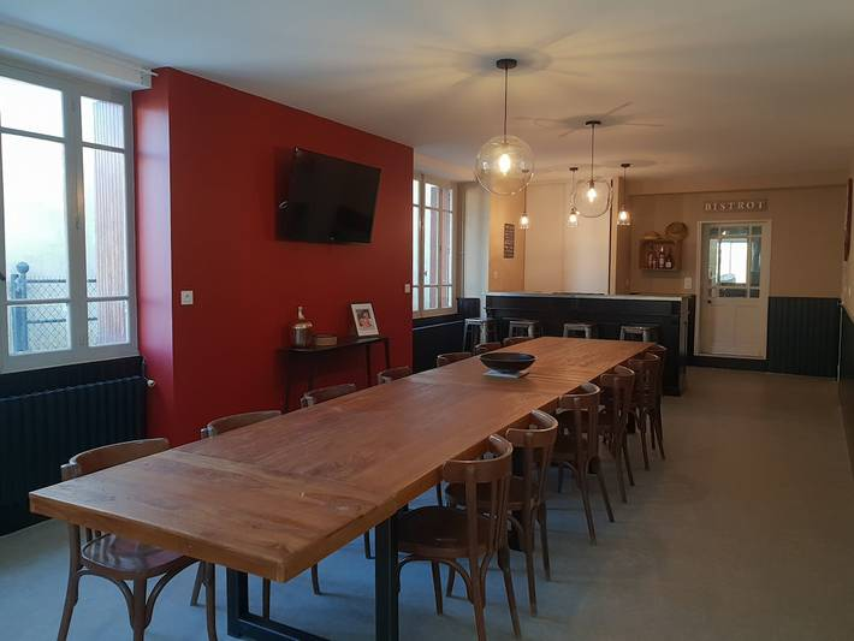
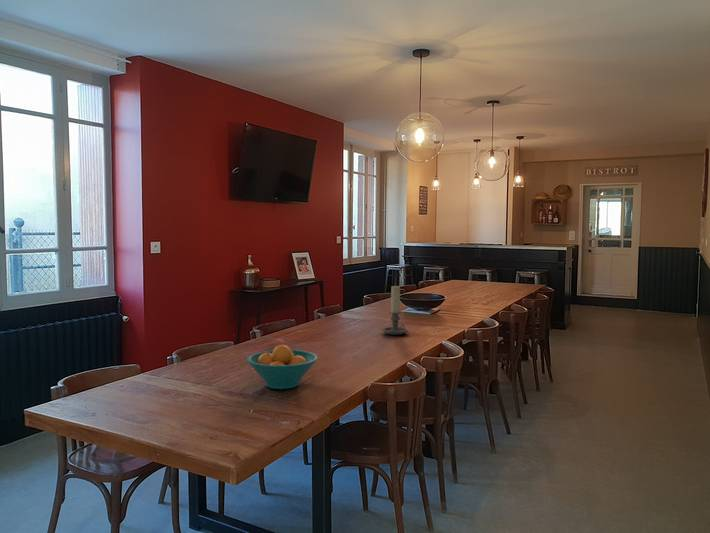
+ candle holder (396, 309)
+ fruit bowl (282, 364)
